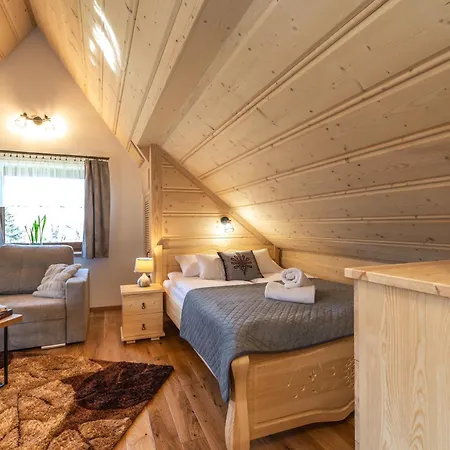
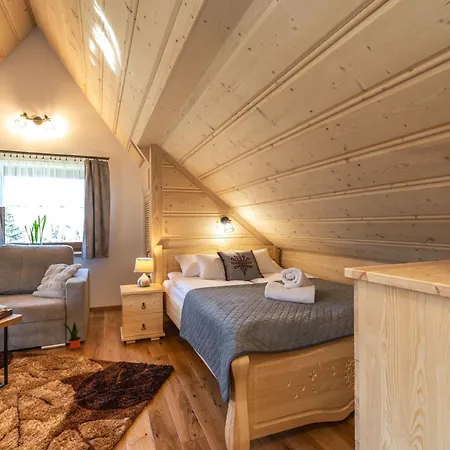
+ potted plant (72, 334)
